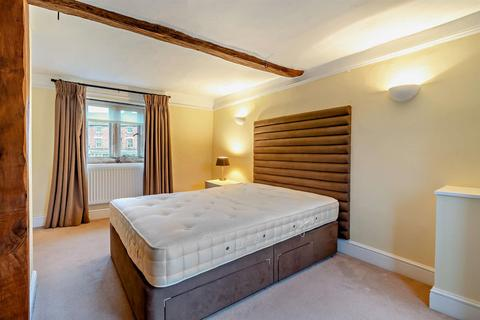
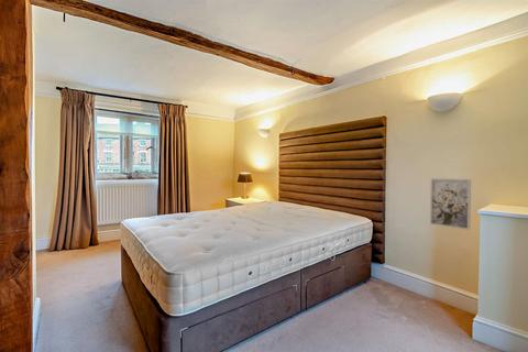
+ wall art (449, 202)
